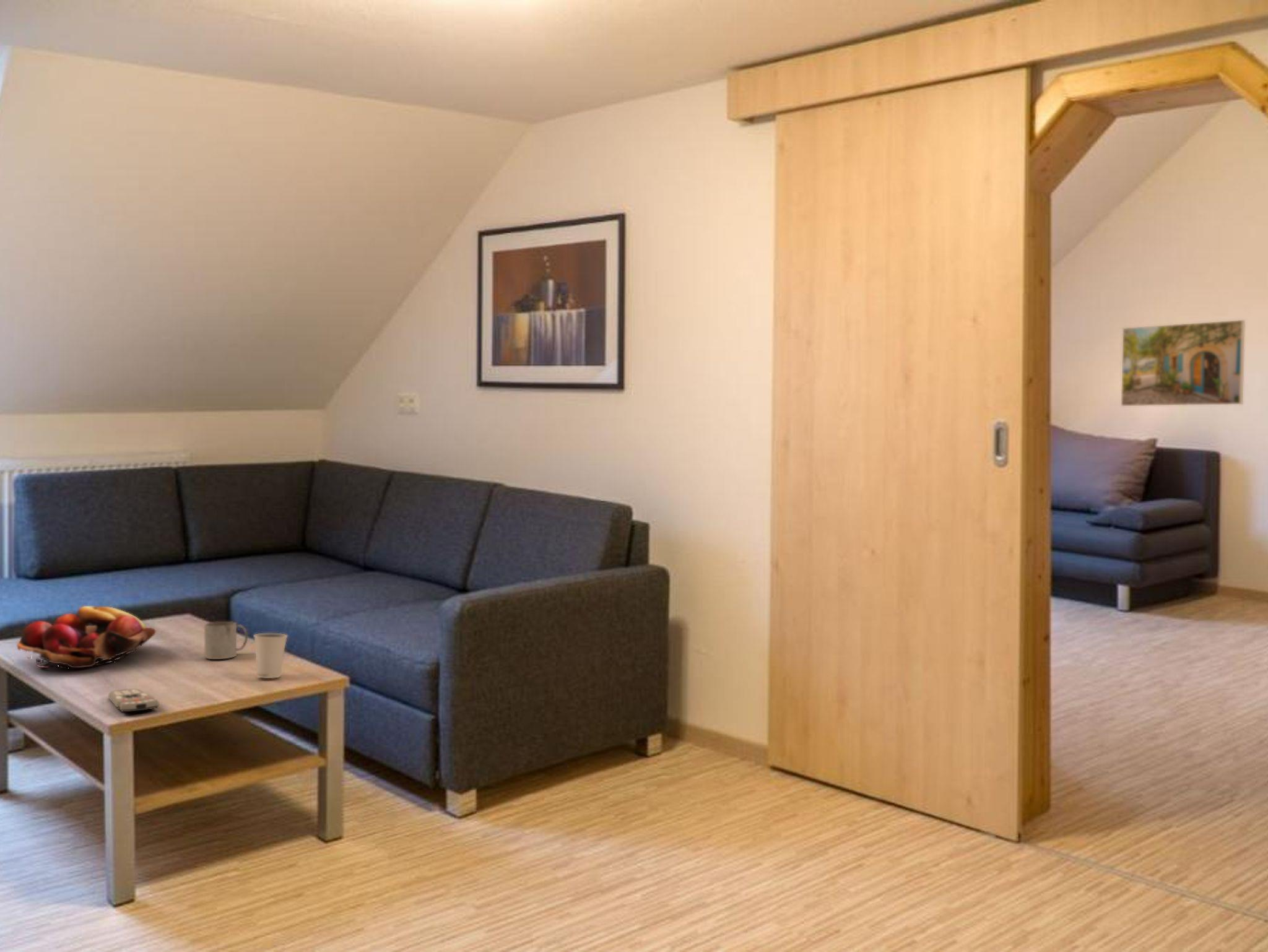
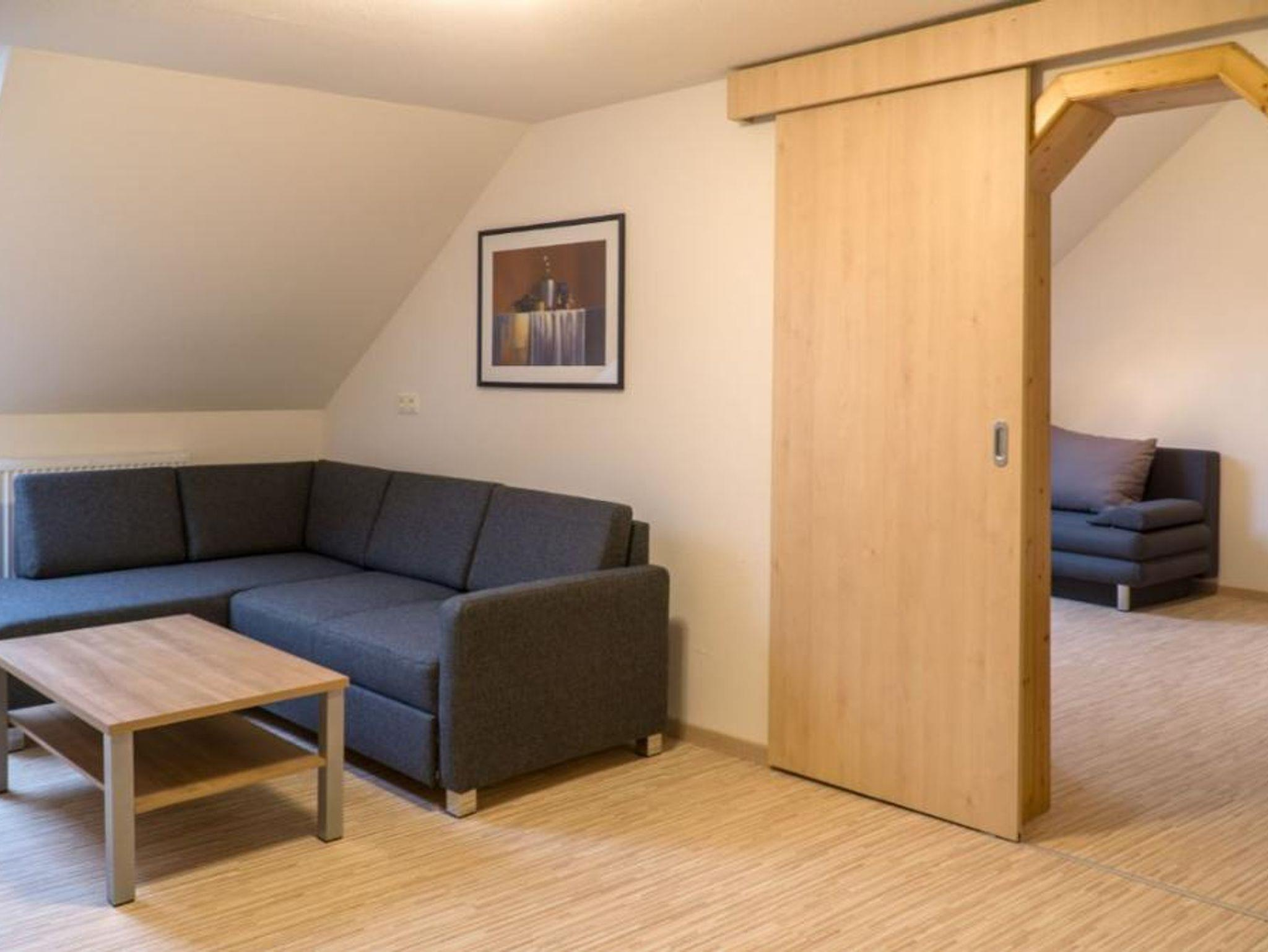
- mug (227, 639)
- dixie cup (271, 655)
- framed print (1181, 365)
- fruit basket (89, 634)
- remote control (131, 699)
